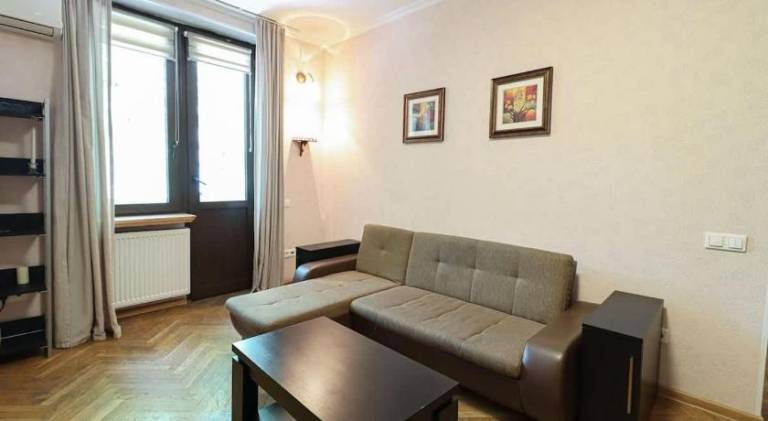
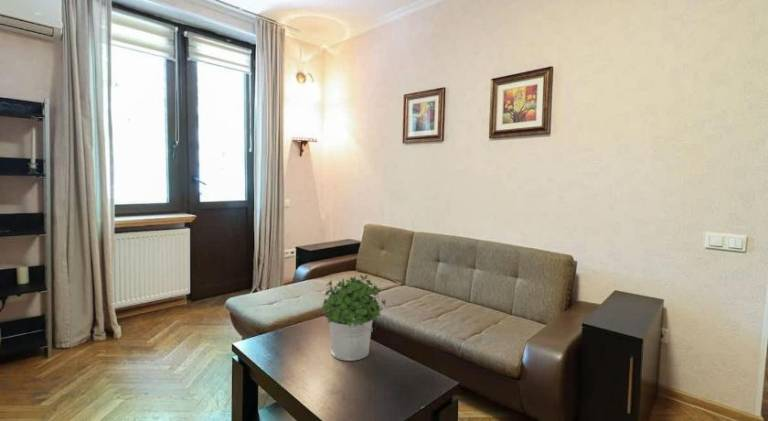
+ potted plant (354, 314)
